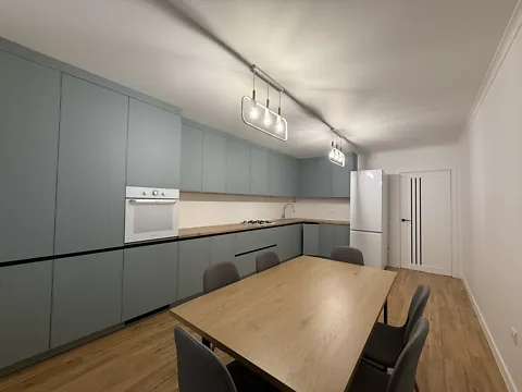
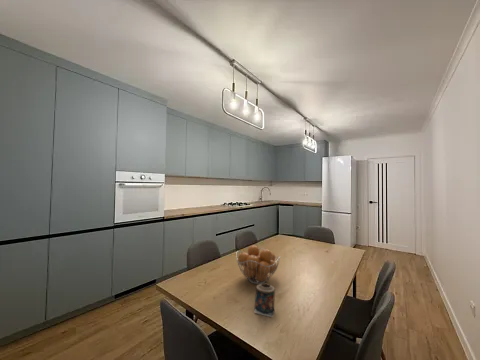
+ fruit basket (257, 263)
+ candle (265, 298)
